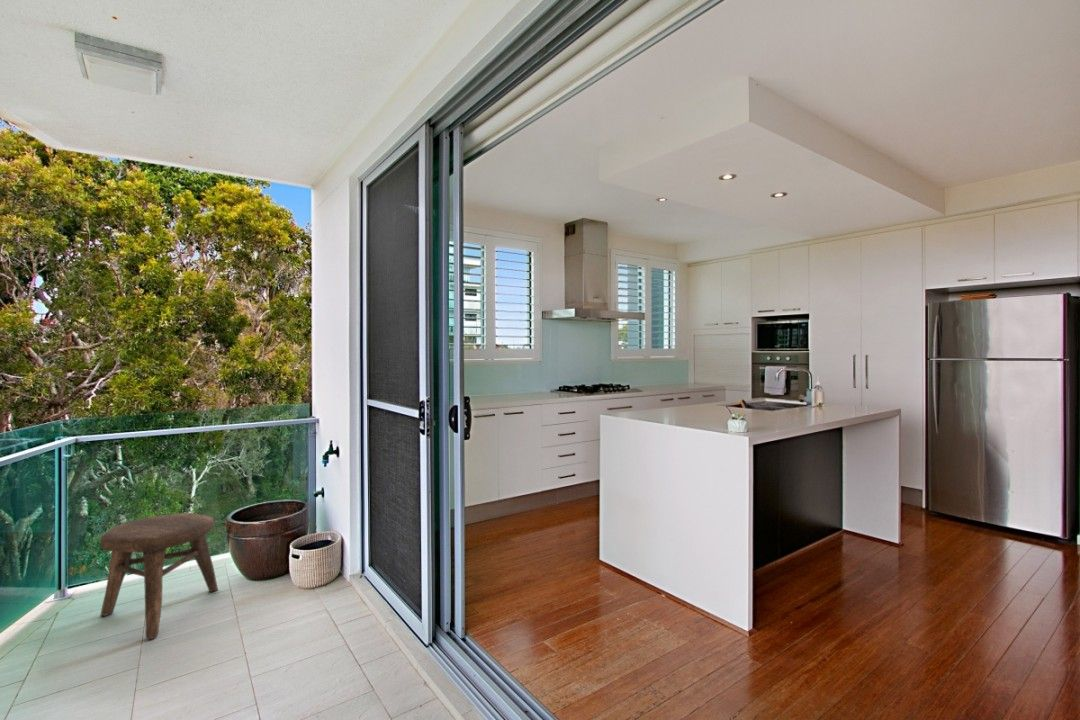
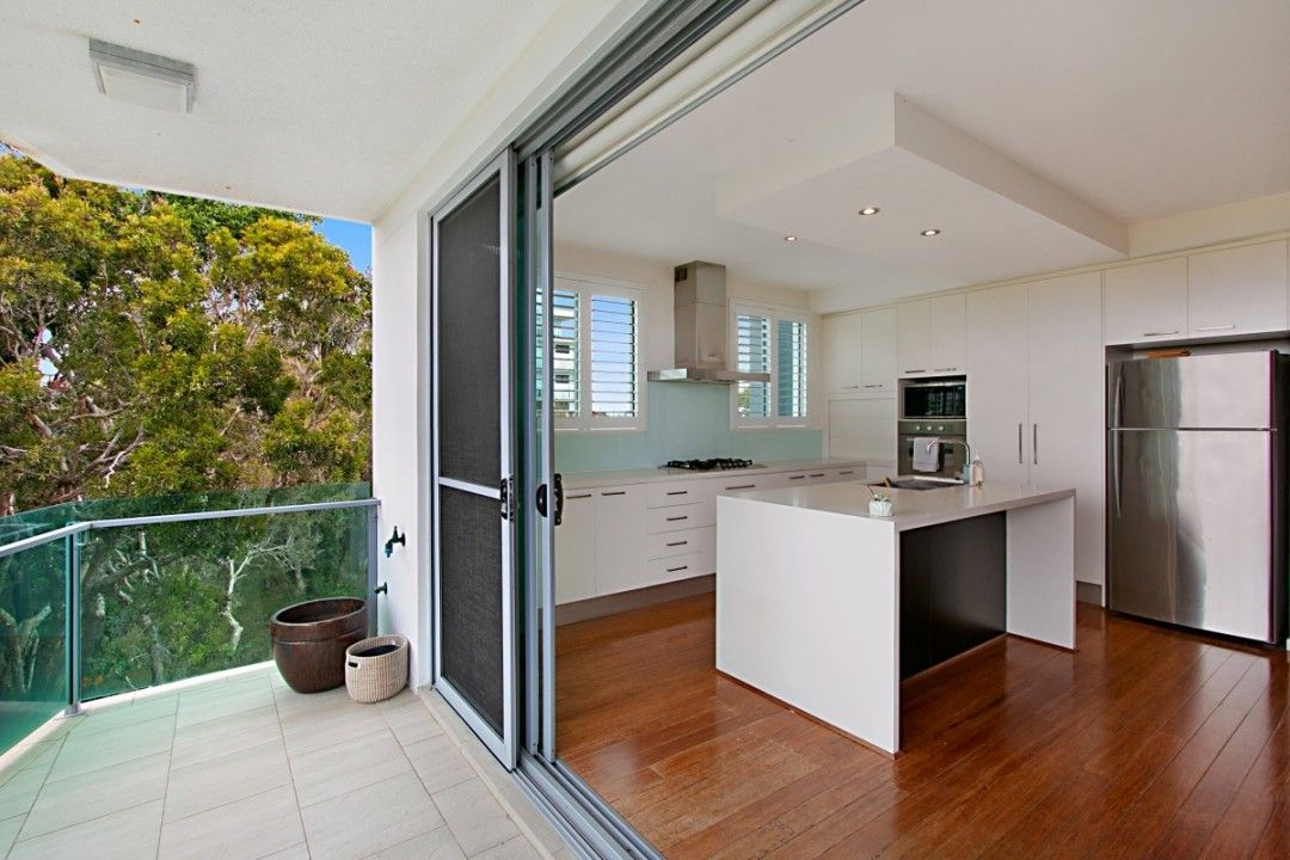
- stool (155, 568)
